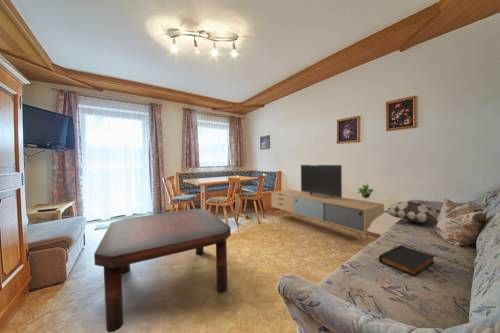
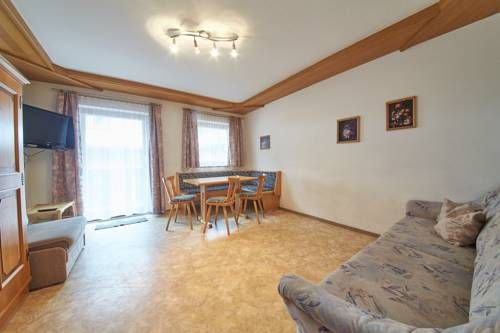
- media console (317, 195)
- book (406, 258)
- decorative pillow (409, 211)
- coffee table (168, 251)
